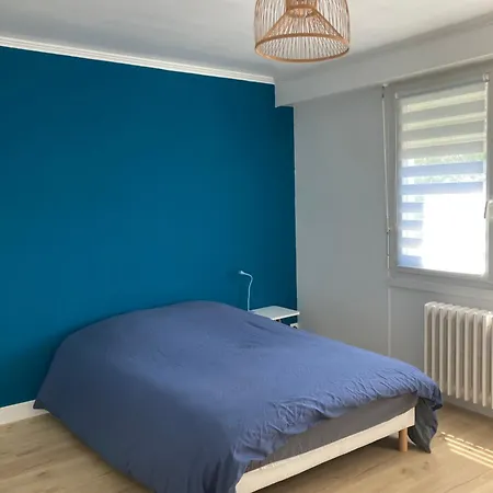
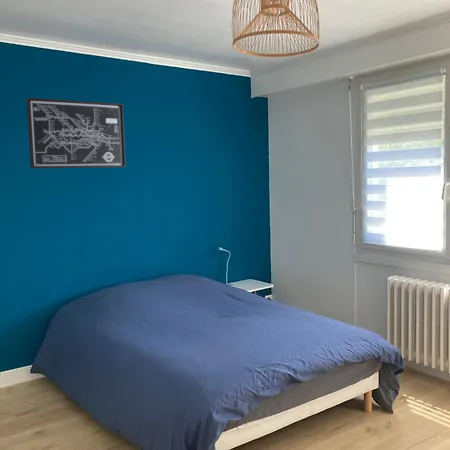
+ wall art (78, 134)
